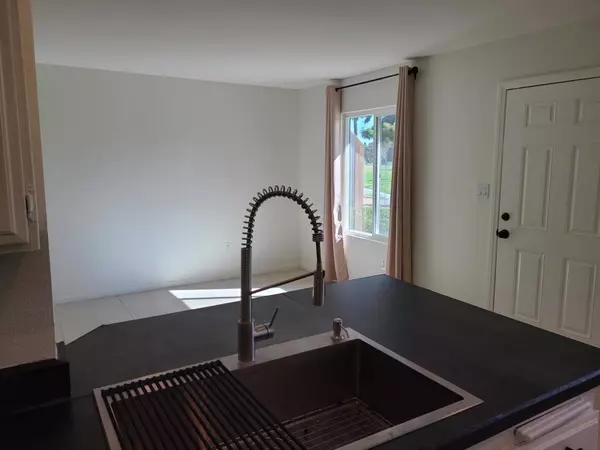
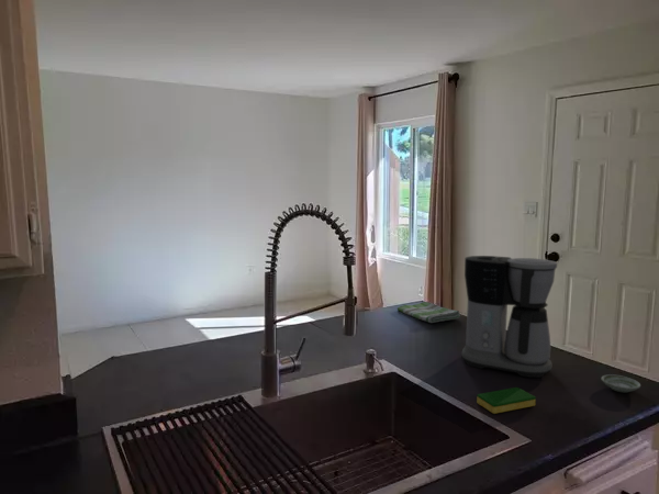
+ saucer (619, 384)
+ coffee maker (506, 313)
+ dish sponge (505, 400)
+ dish towel (427, 311)
